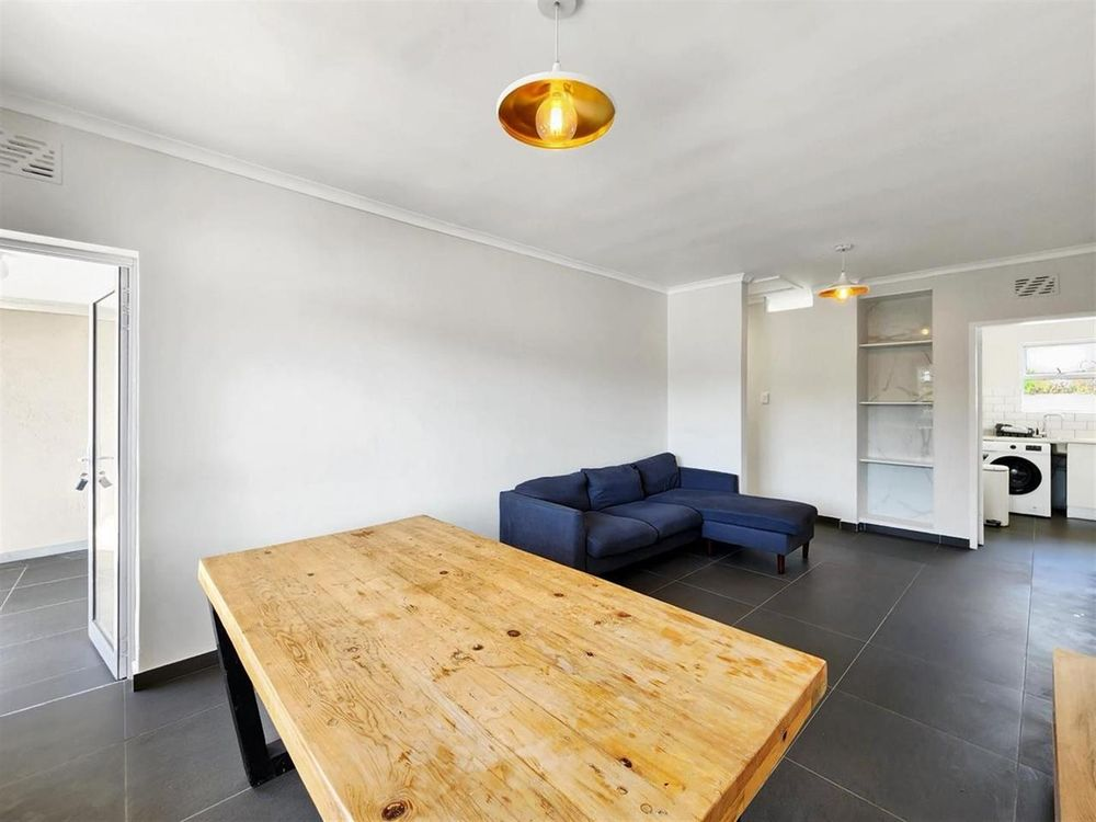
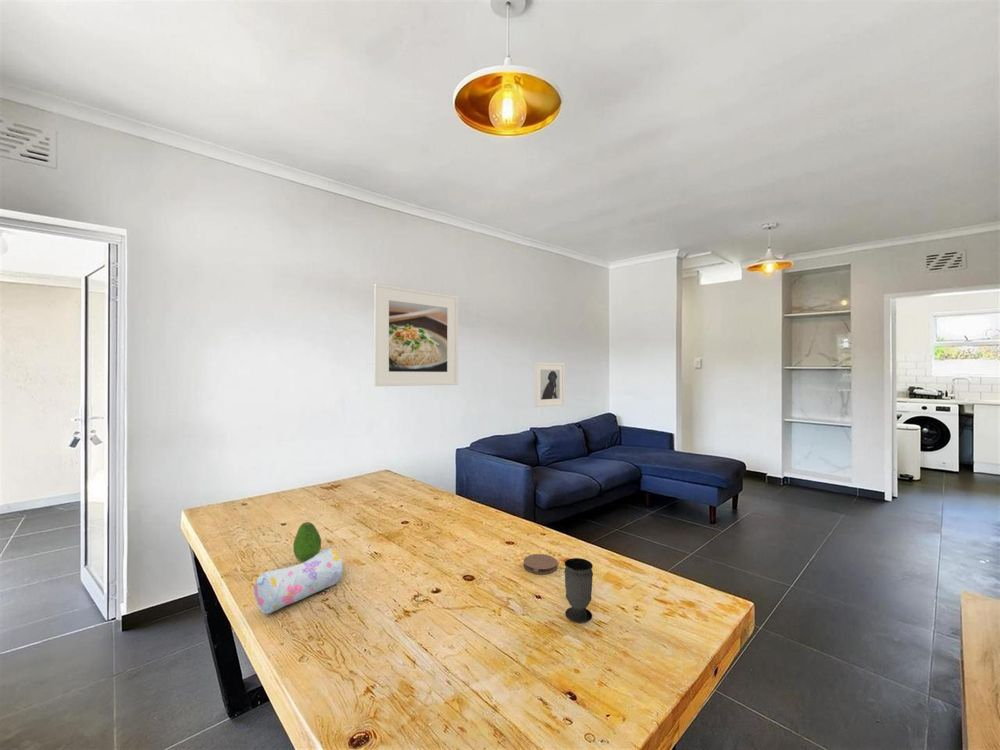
+ fruit (307, 541)
+ coaster (540, 563)
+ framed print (419, 338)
+ pencil case (301, 578)
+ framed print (549, 384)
+ cup (578, 589)
